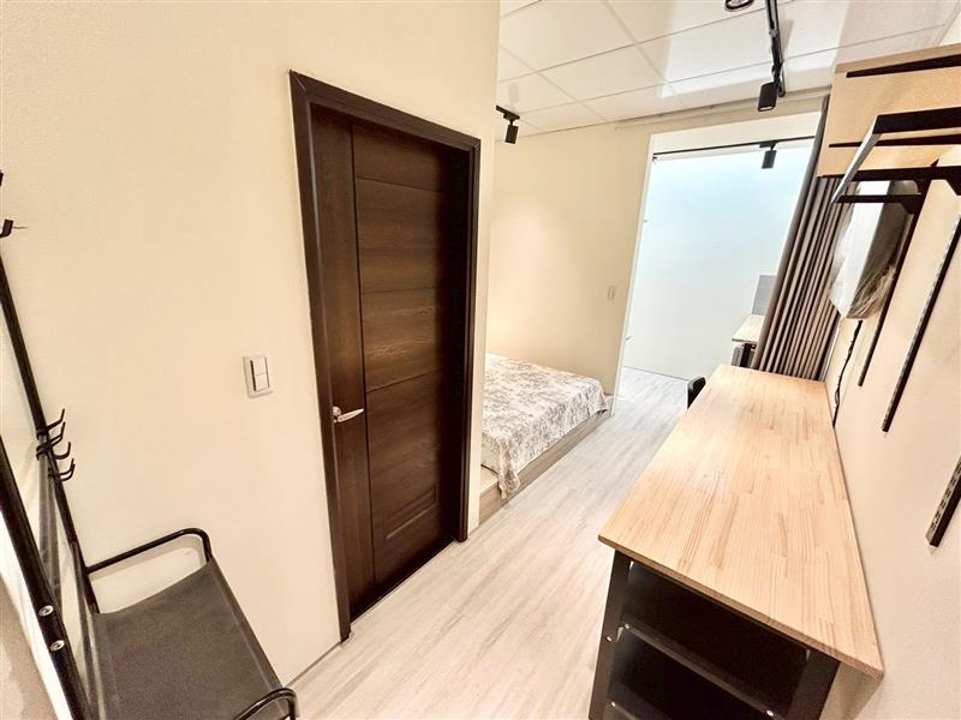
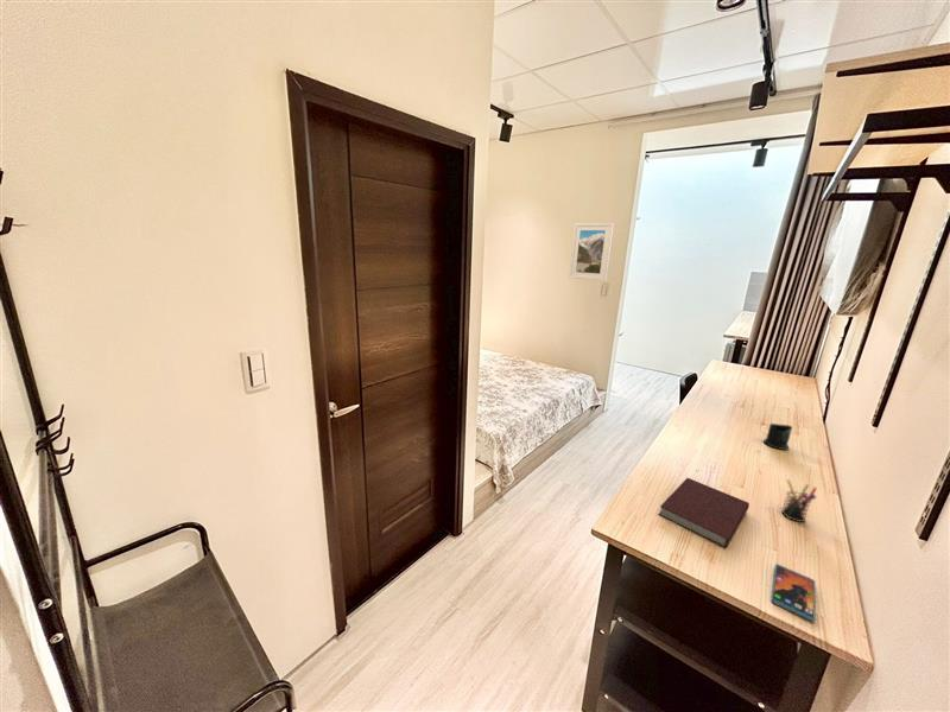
+ notebook (704, 508)
+ smartphone (793, 590)
+ mug (774, 433)
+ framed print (590, 252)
+ pen holder (800, 498)
